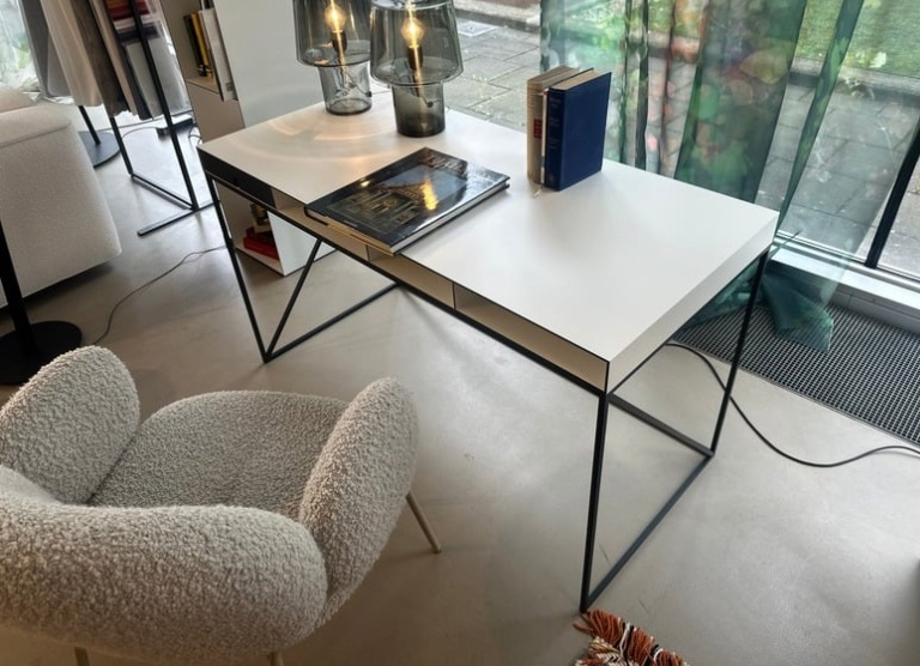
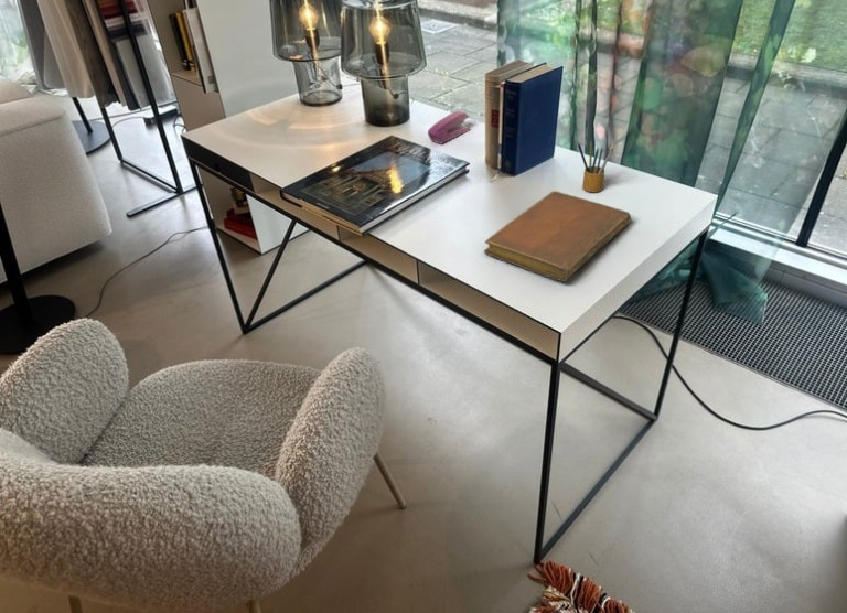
+ notebook (559, 232)
+ stapler (449, 126)
+ pencil box (593, 165)
